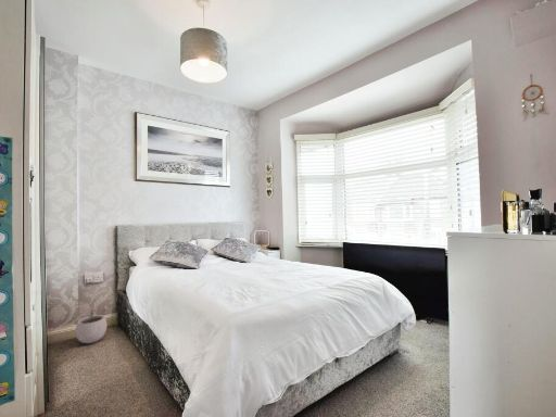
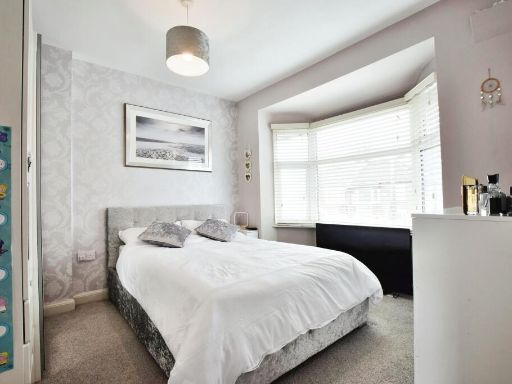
- plant pot (91, 325)
